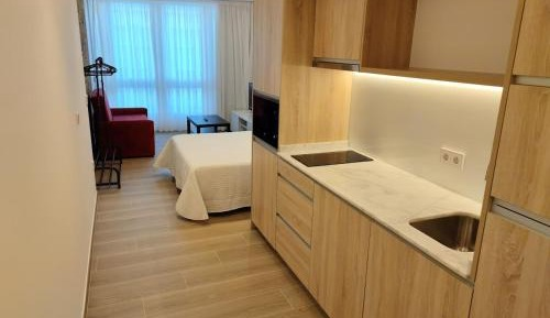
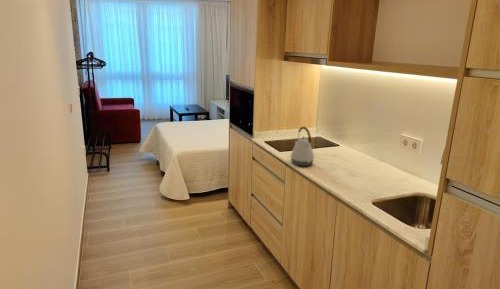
+ kettle (302, 145)
